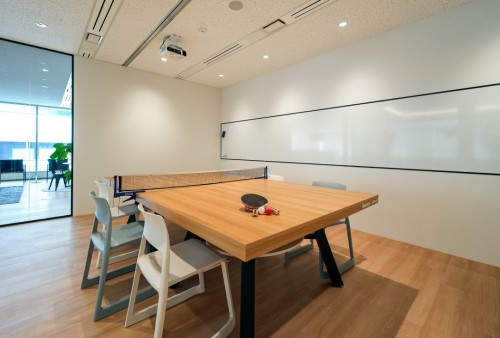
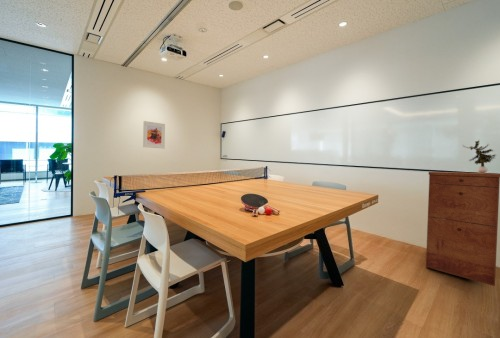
+ potted plant (478, 155)
+ filing cabinet (461, 220)
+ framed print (154, 135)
